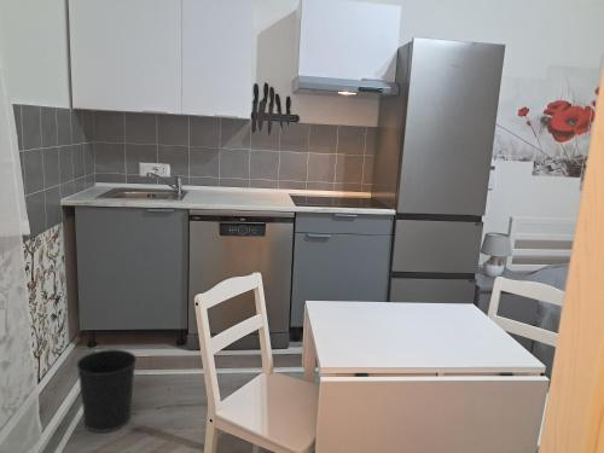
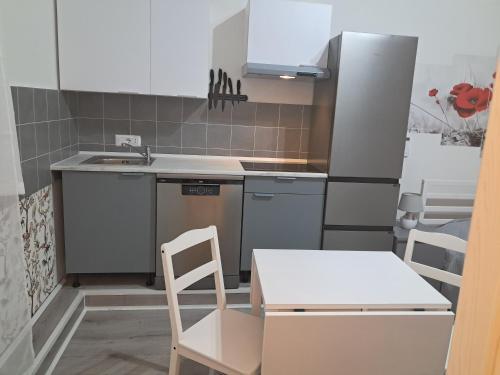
- wastebasket (106, 390)
